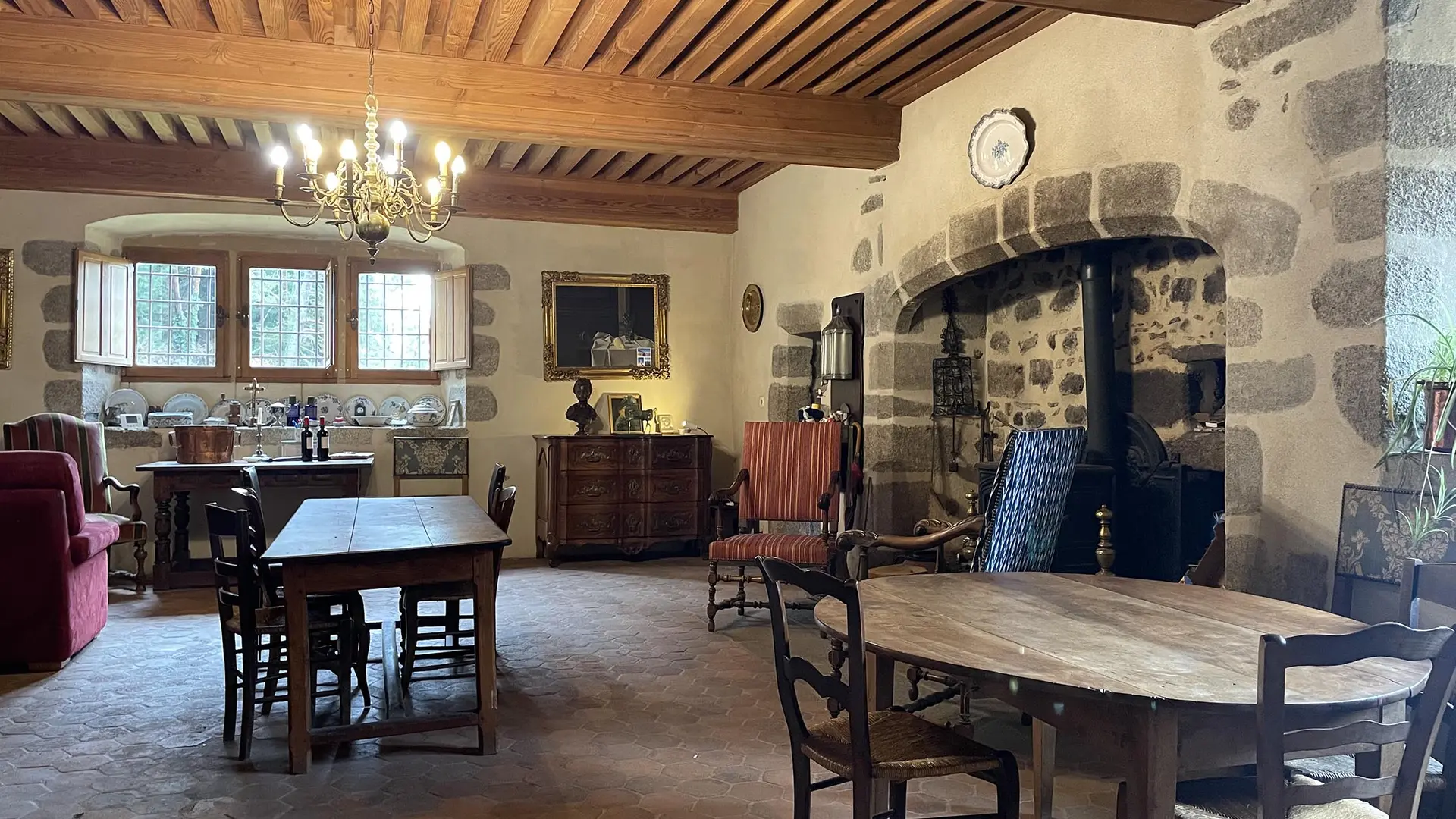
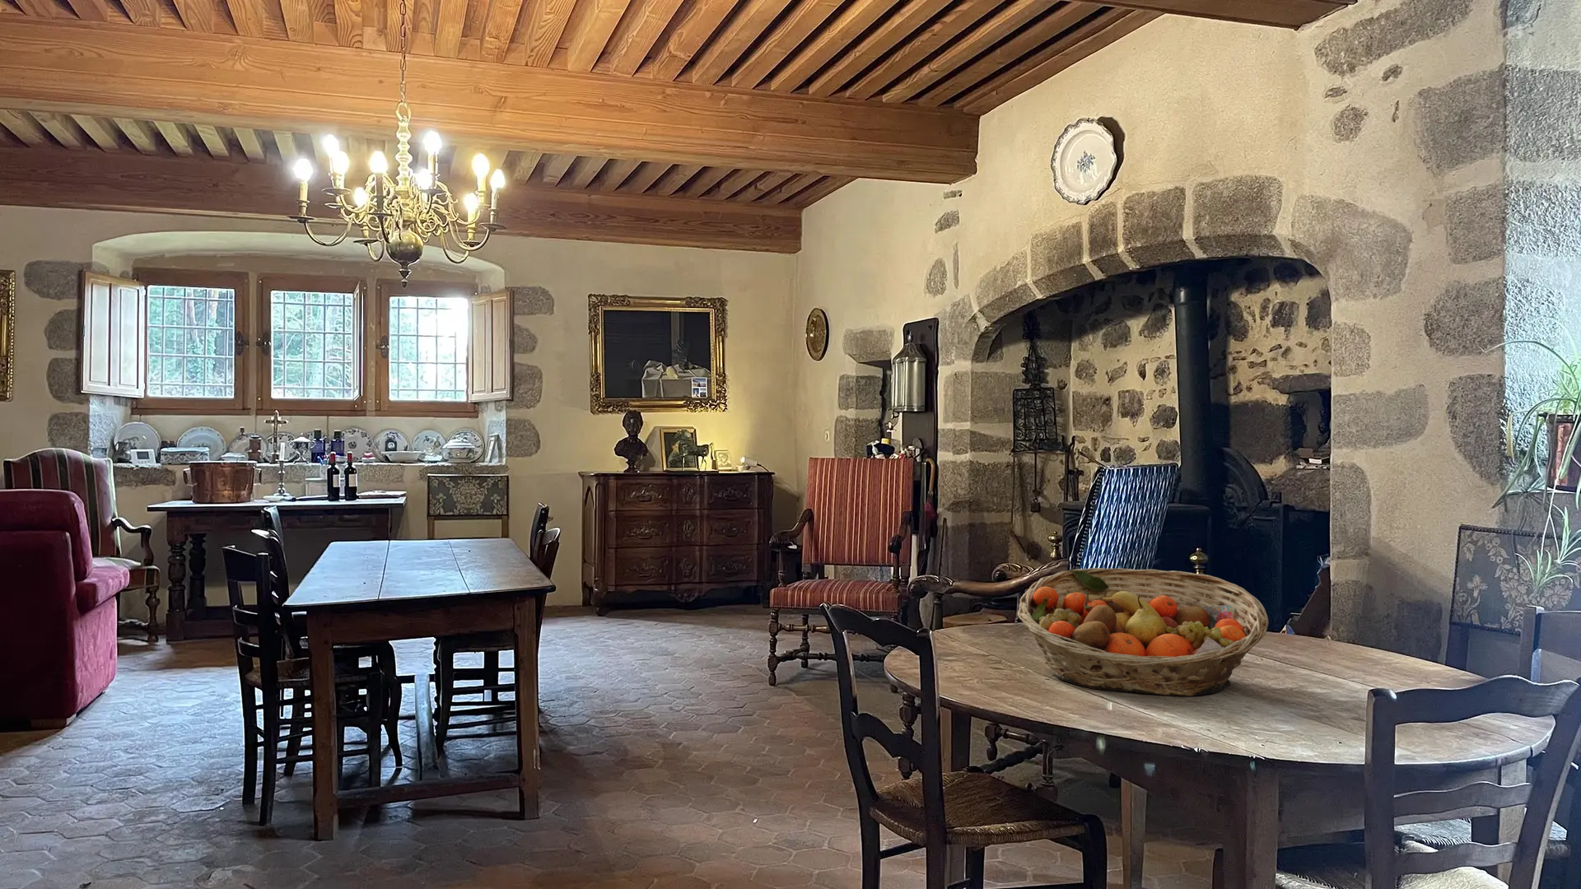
+ fruit basket (1138, 628)
